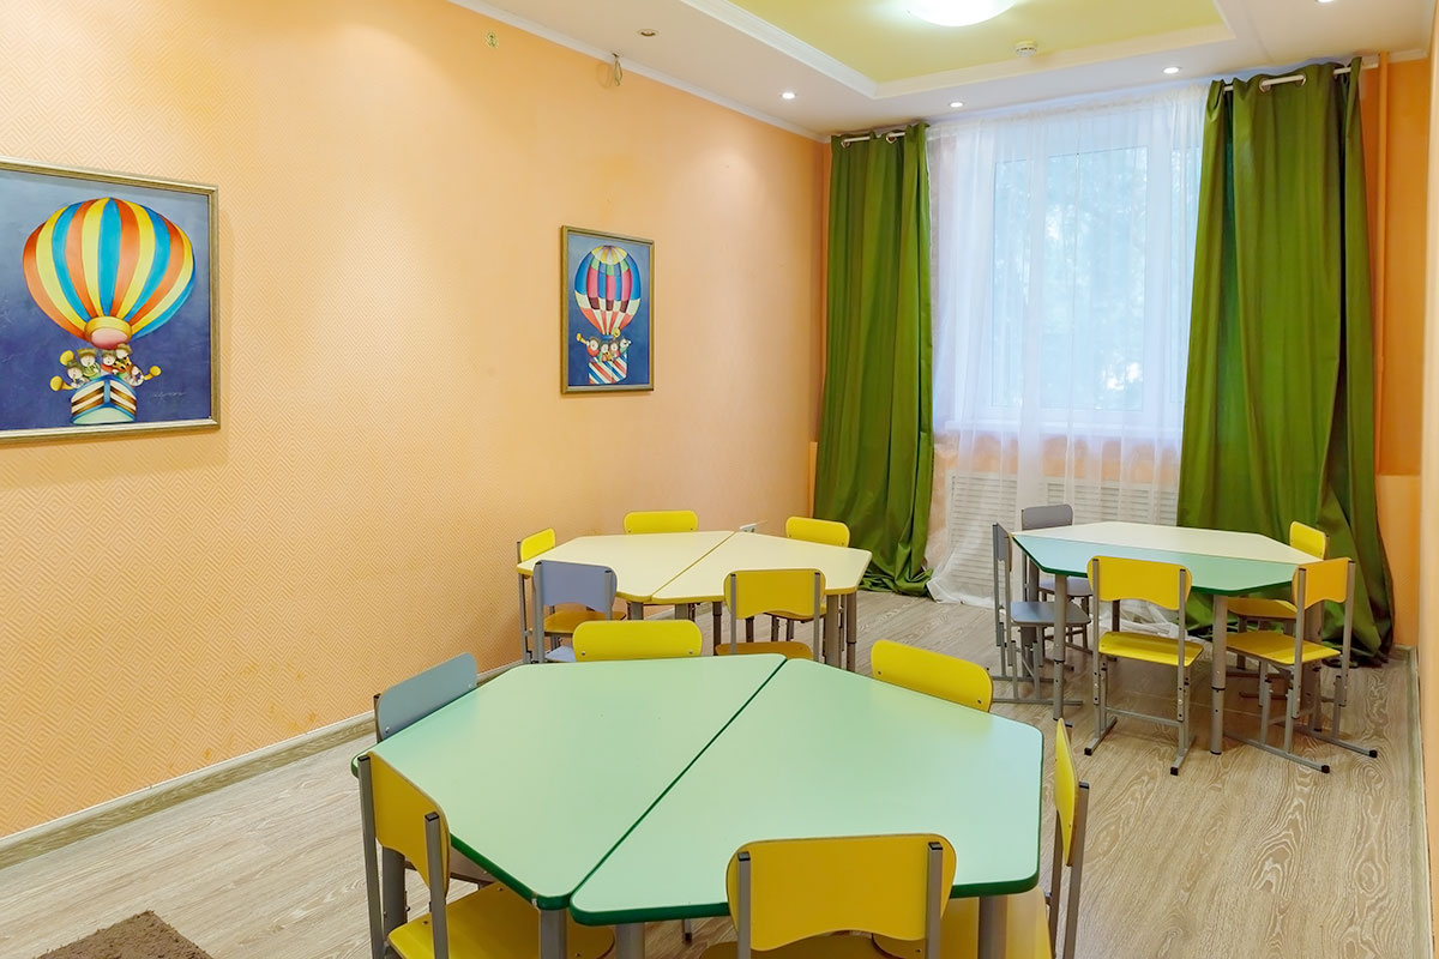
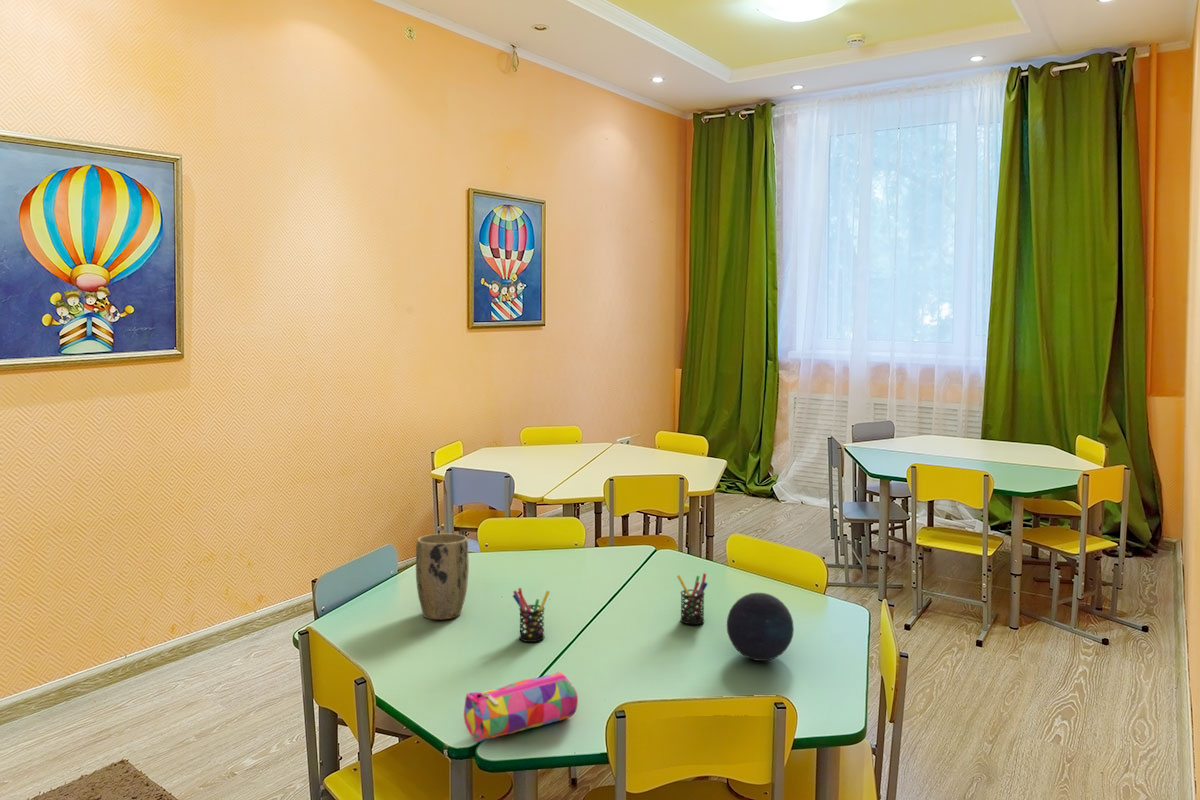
+ pencil case (520, 705)
+ decorative orb (759, 626)
+ pen holder (694, 595)
+ pen holder (531, 613)
+ plant pot (442, 576)
